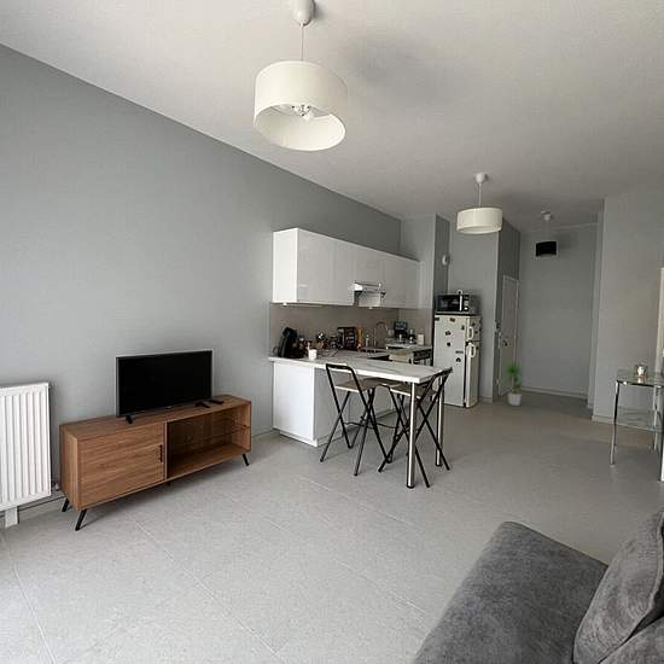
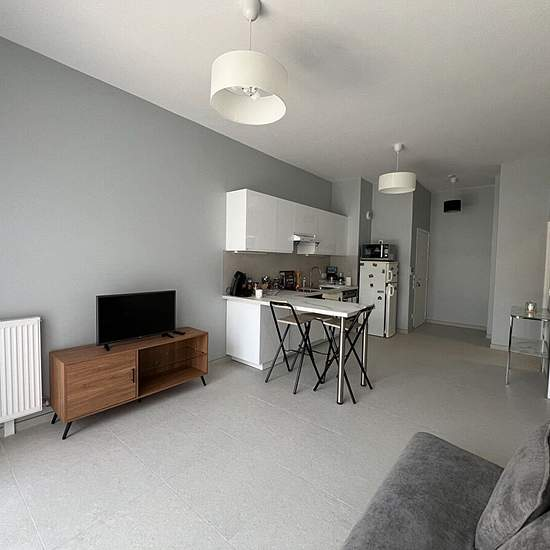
- potted plant (513, 381)
